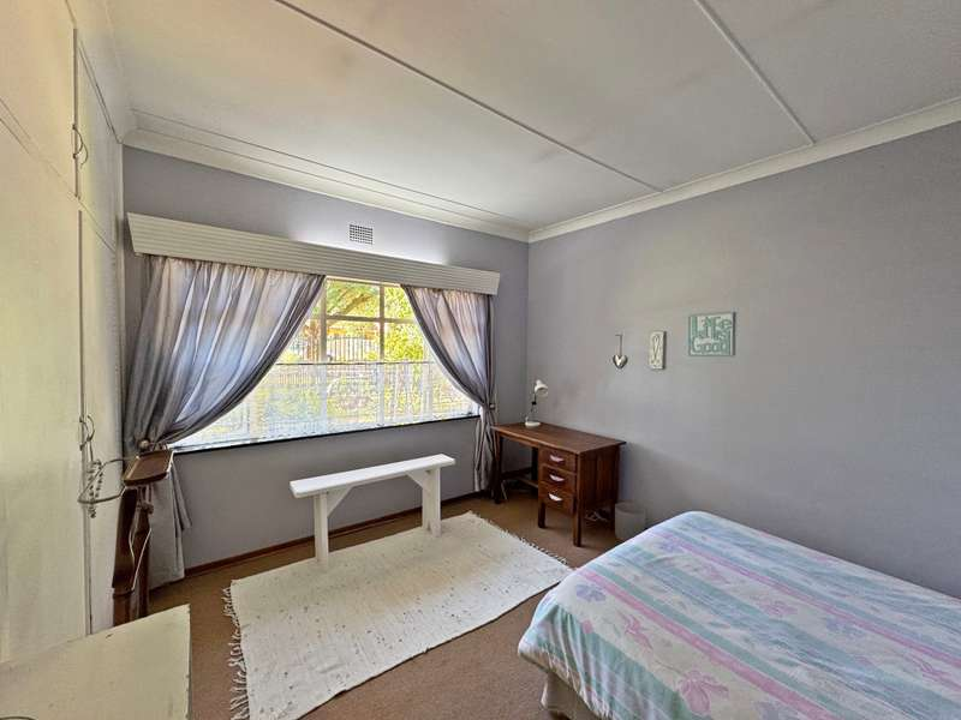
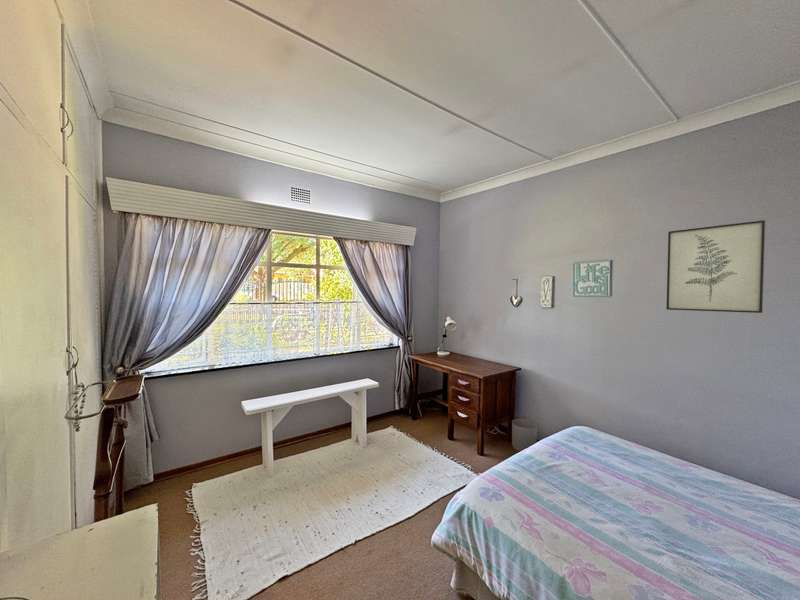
+ wall art (711, 268)
